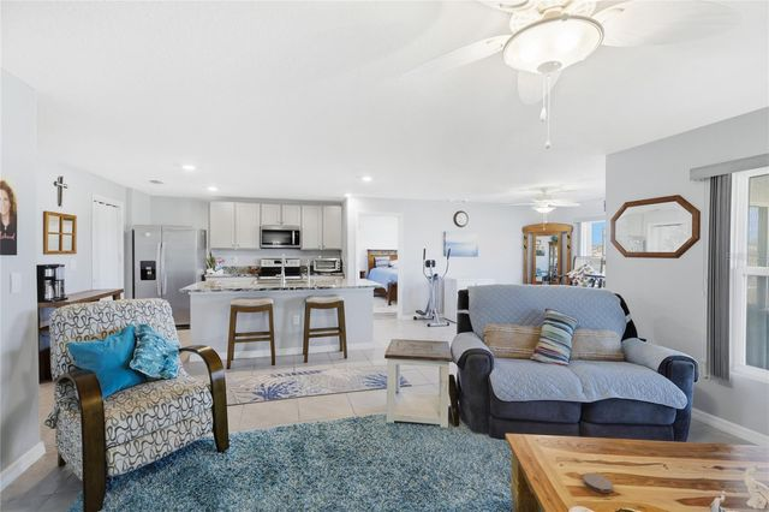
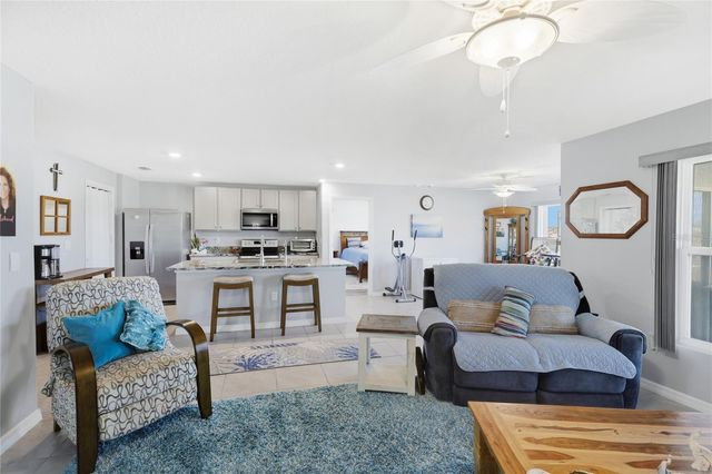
- coaster (597, 482)
